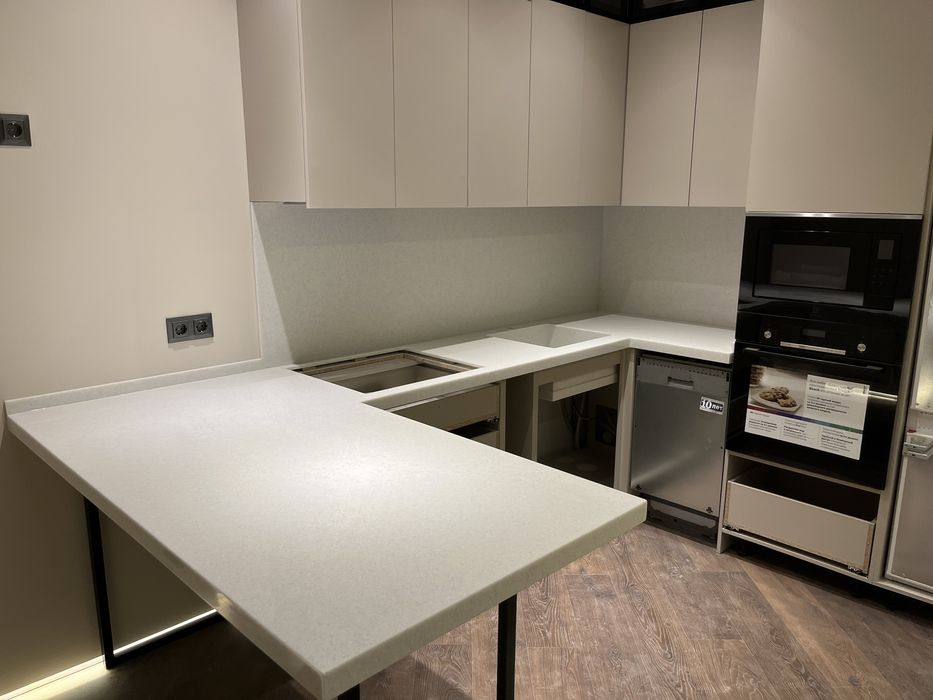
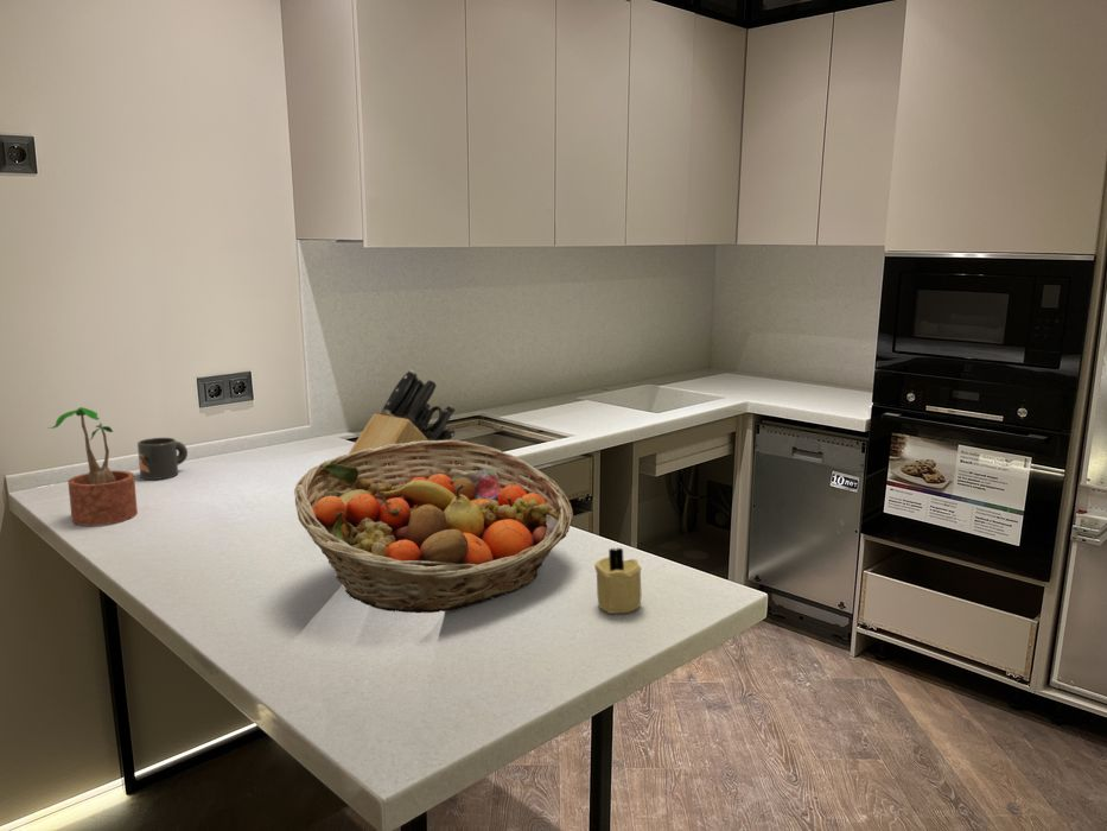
+ knife block (387, 444)
+ candle (621, 576)
+ mug (164, 457)
+ potted plant (91, 463)
+ fruit basket (438, 519)
